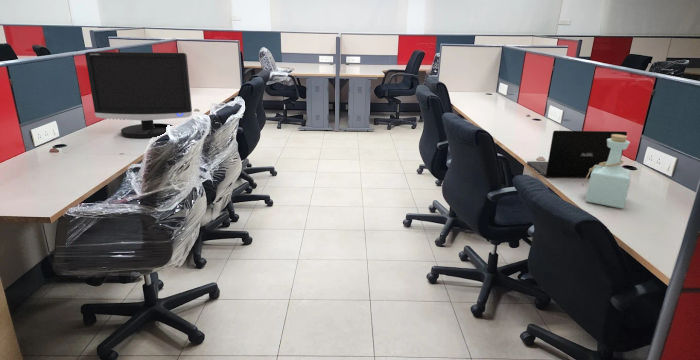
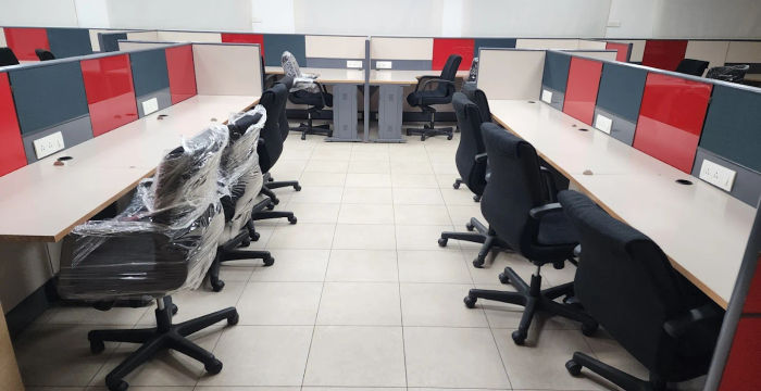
- bottle (608, 168)
- laptop (573, 148)
- monitor (143, 93)
